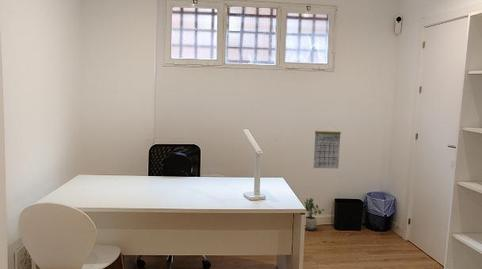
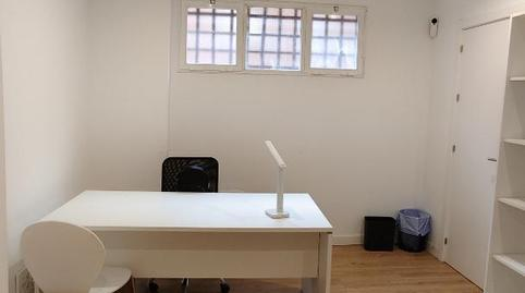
- calendar (327, 145)
- potted plant (312, 213)
